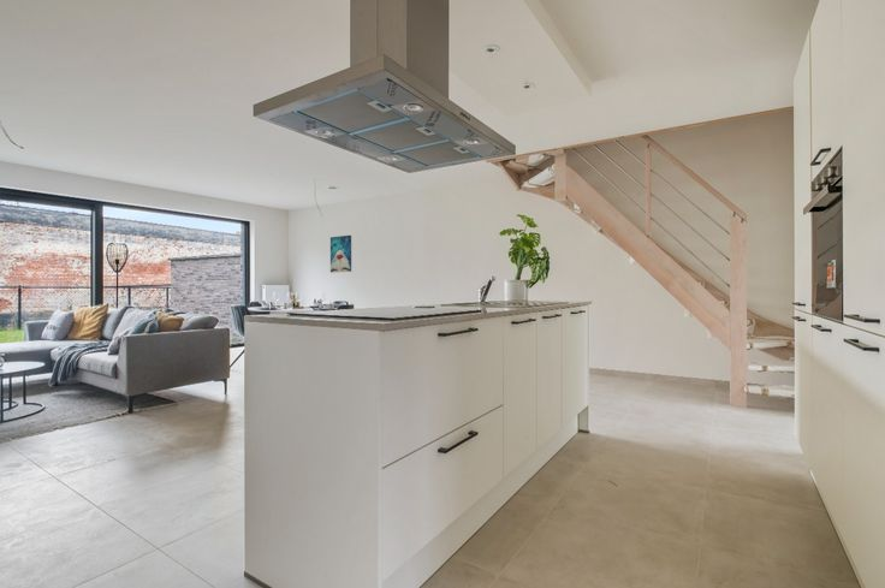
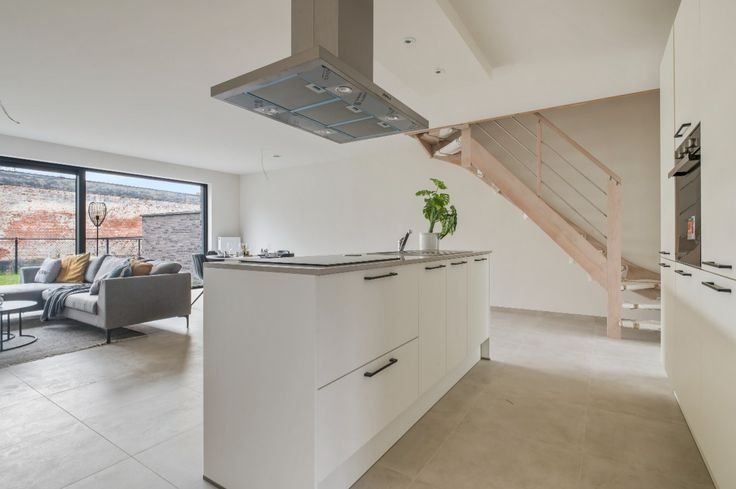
- wall art (340, 254)
